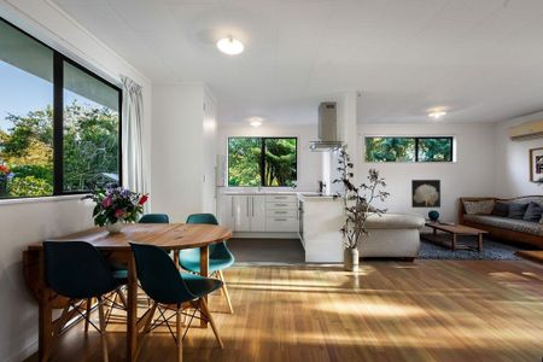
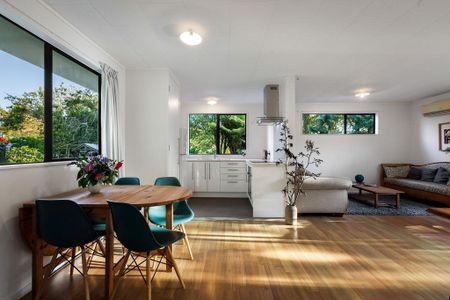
- wall art (426, 193)
